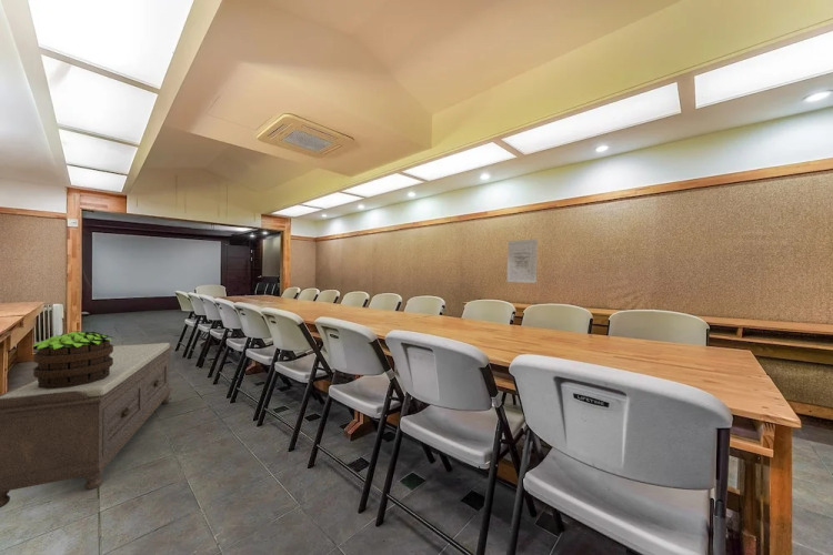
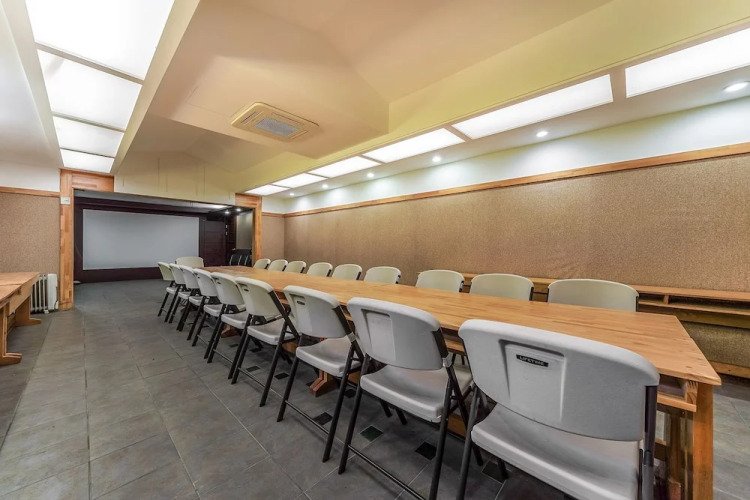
- potted plant (76, 355)
- bench (106, 401)
- wall art (521, 261)
